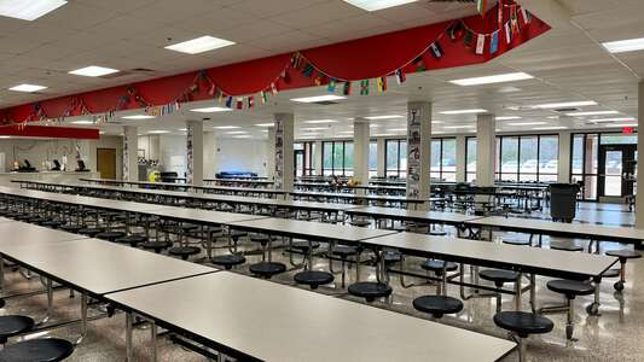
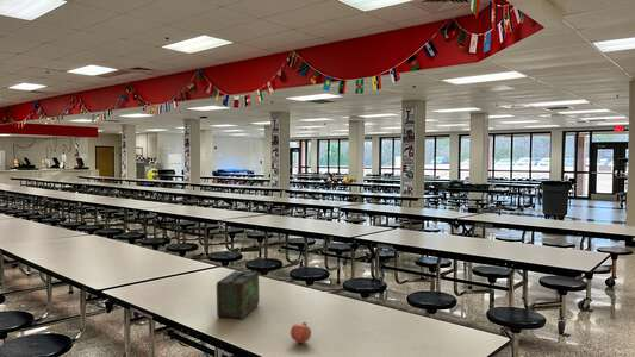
+ pomegranate (300, 332)
+ lunch box (238, 292)
